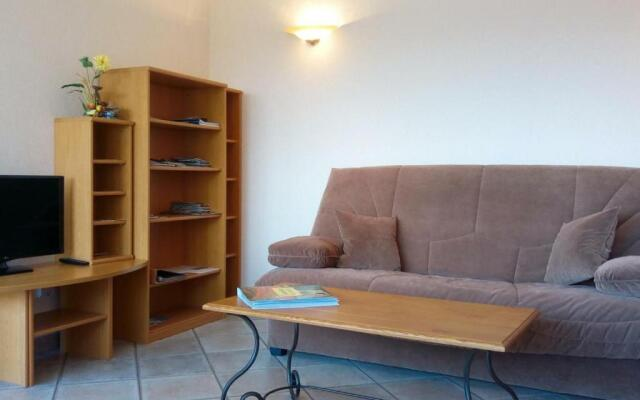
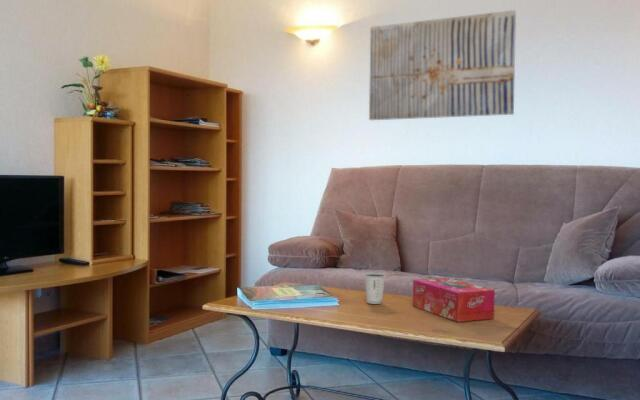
+ wall art (438, 68)
+ tissue box (451, 298)
+ dixie cup (374, 288)
